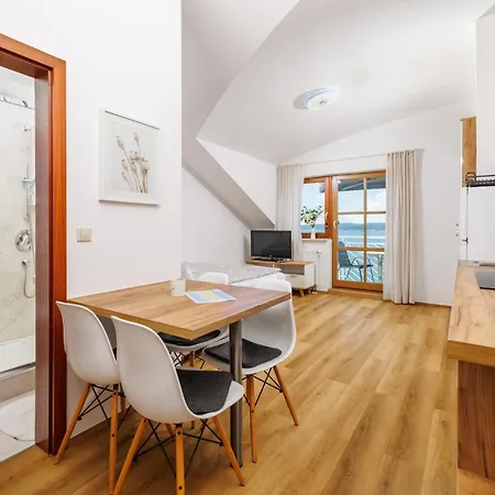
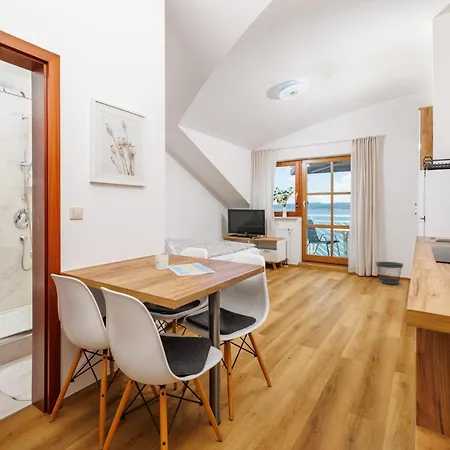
+ wastebasket (390, 272)
